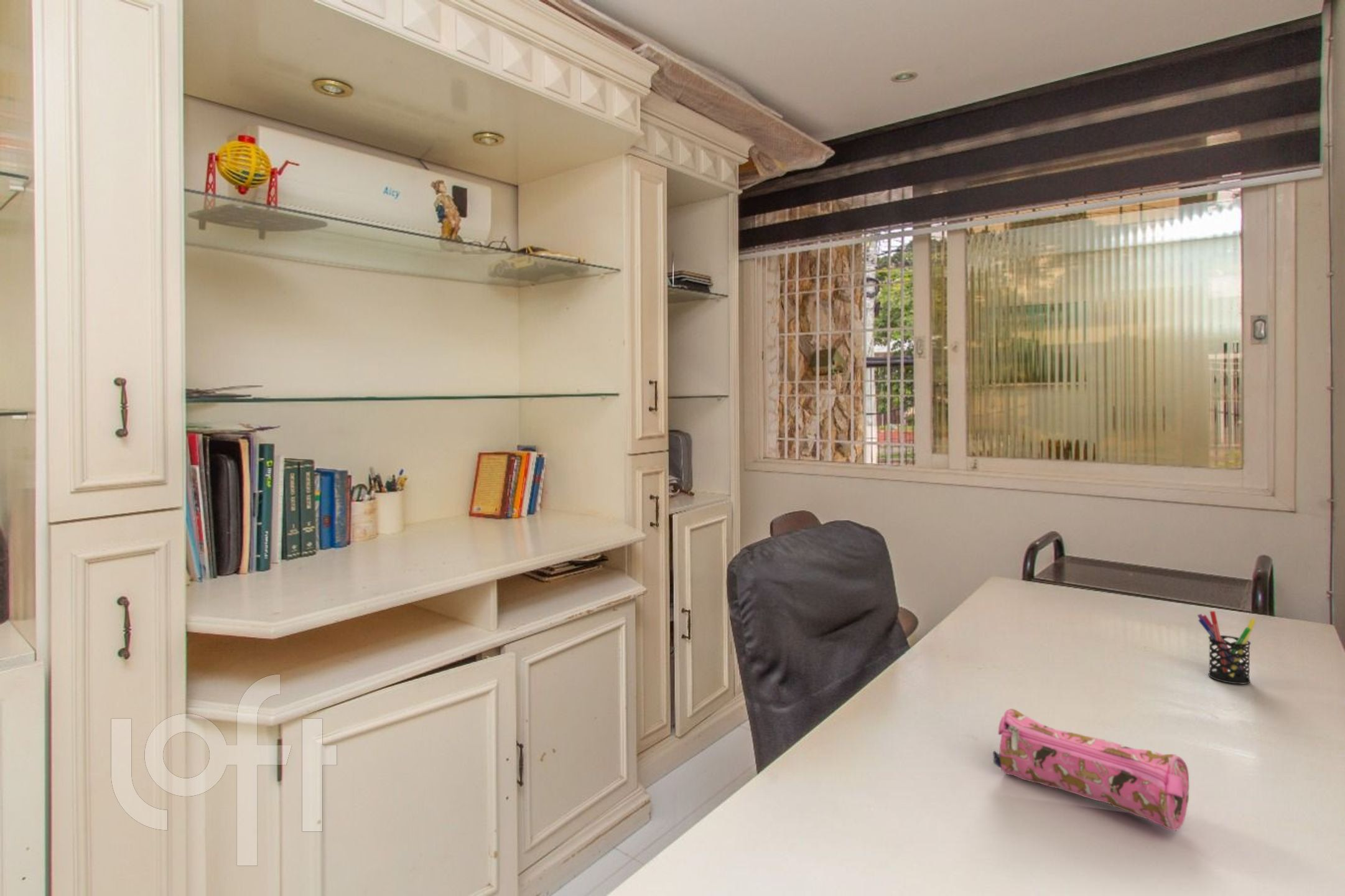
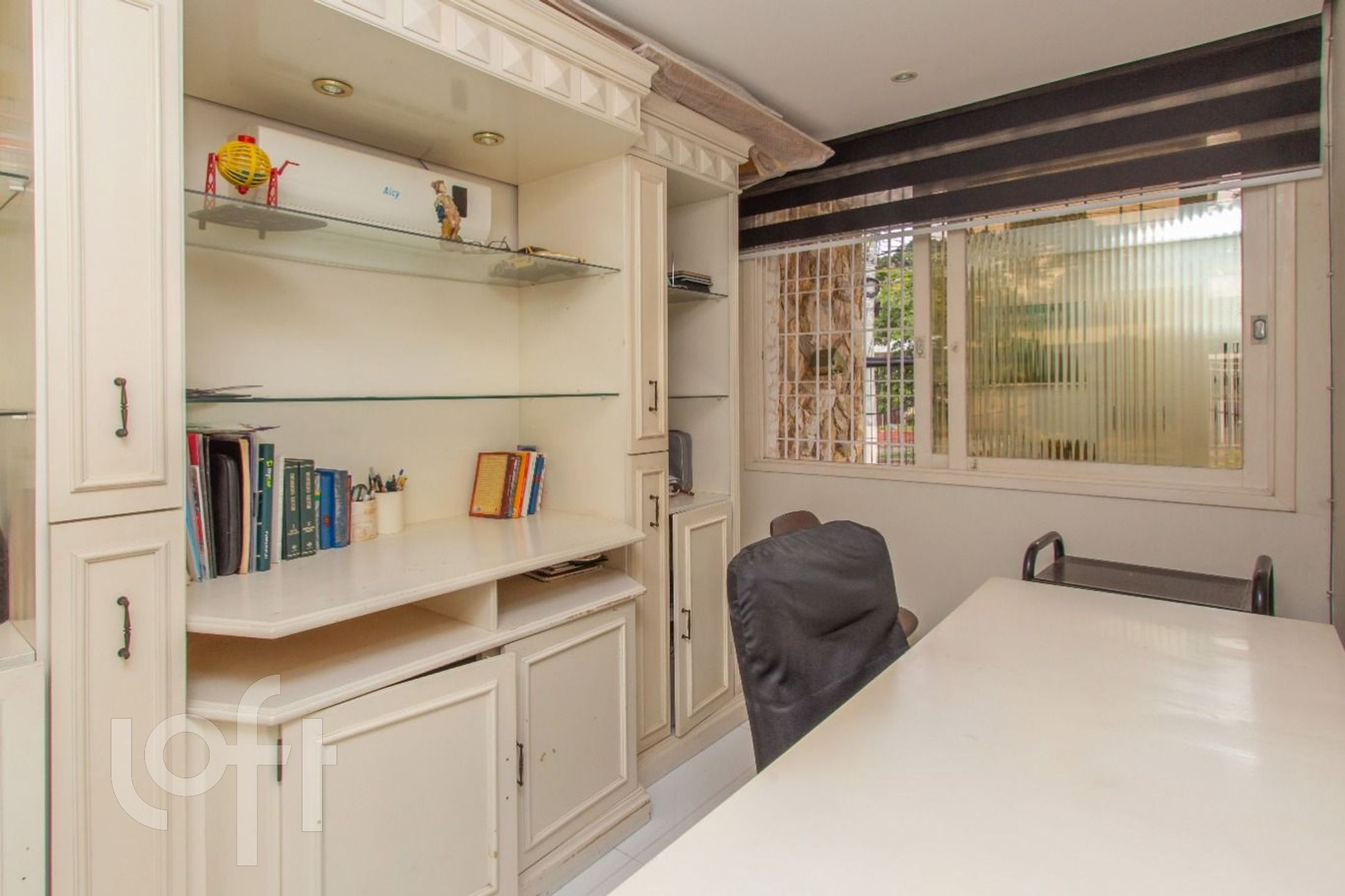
- pencil case (1087, 765)
- pen holder (1230, 646)
